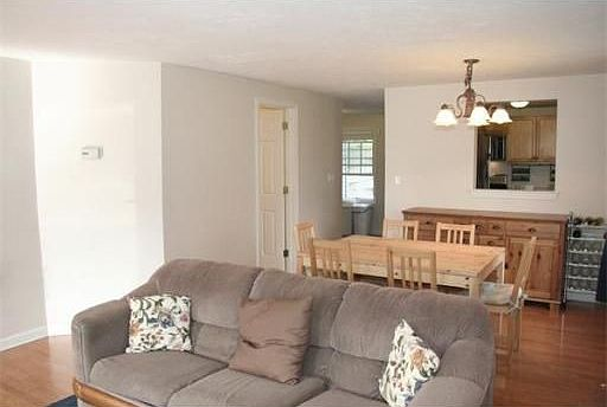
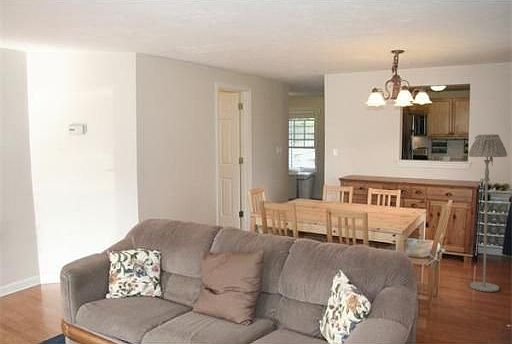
+ floor lamp (486, 211)
